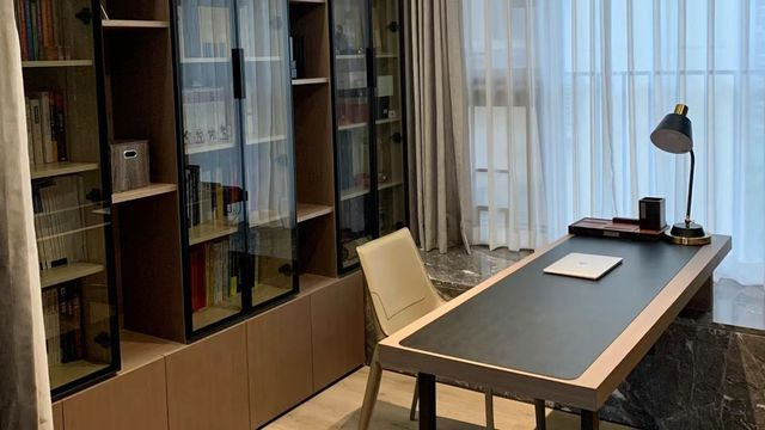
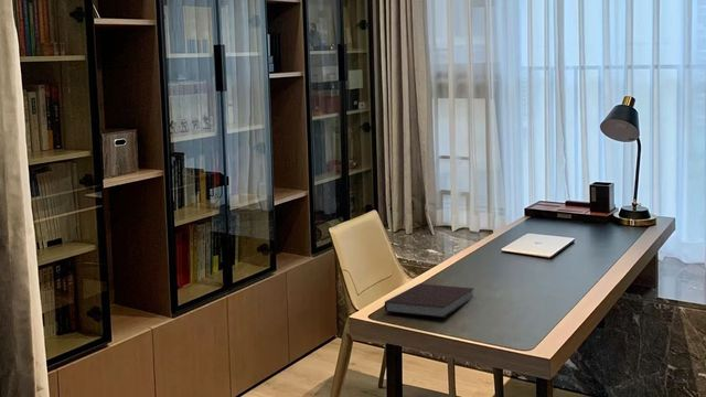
+ notebook (430, 299)
